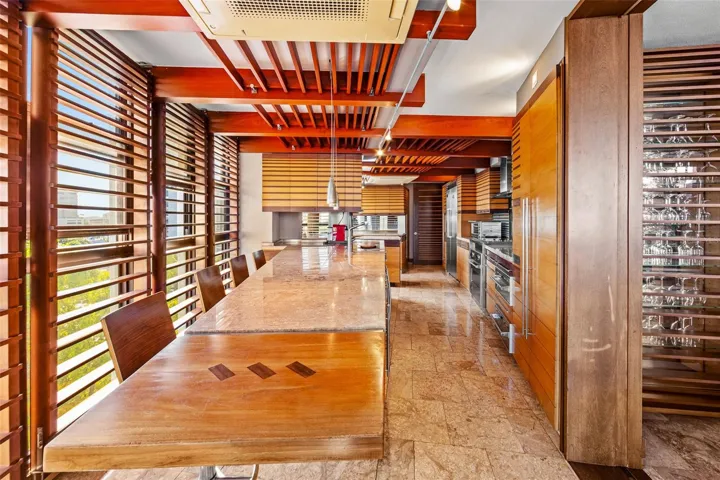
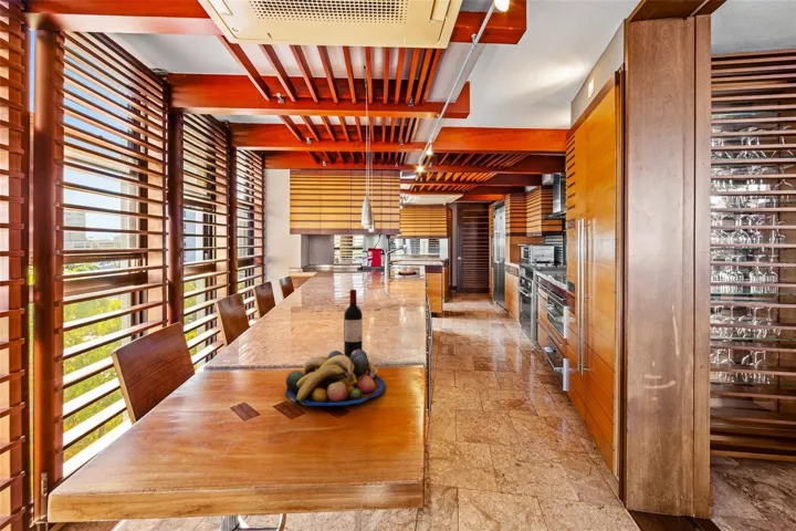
+ wine bottle (353, 322)
+ fruit bowl (337, 371)
